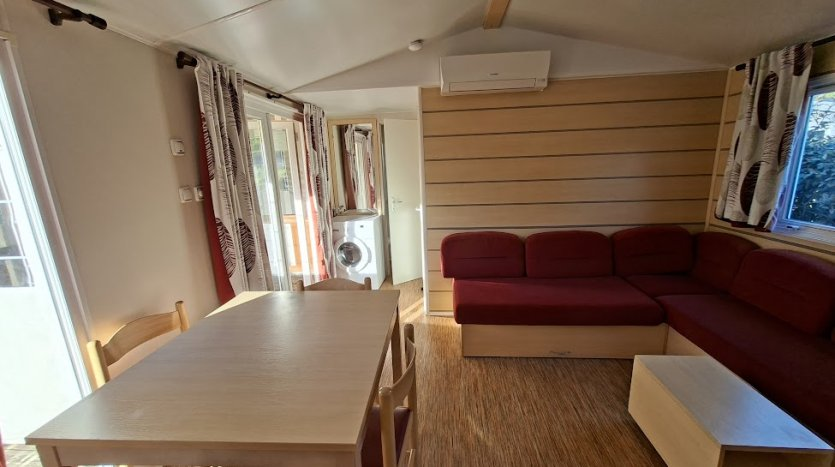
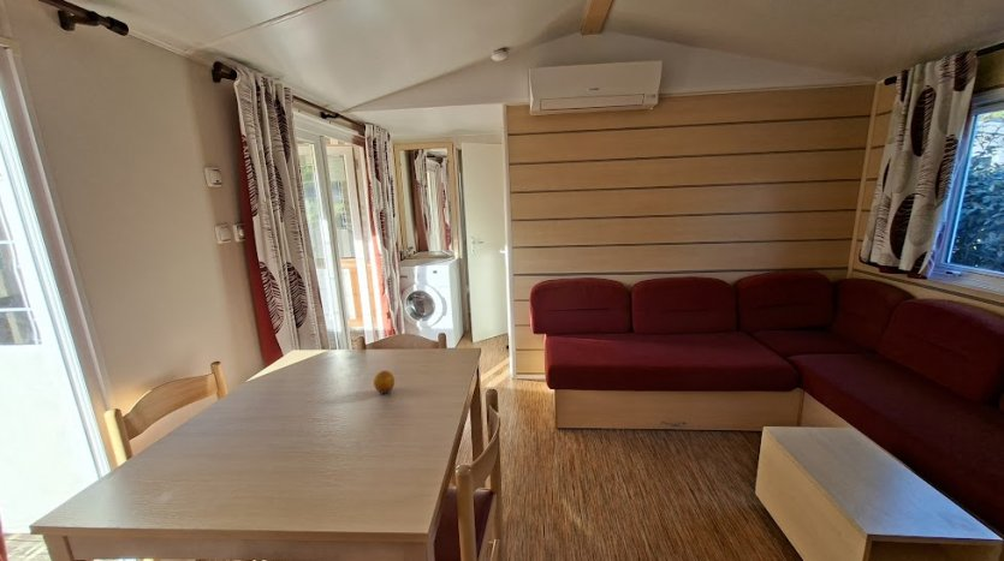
+ fruit (384, 381)
